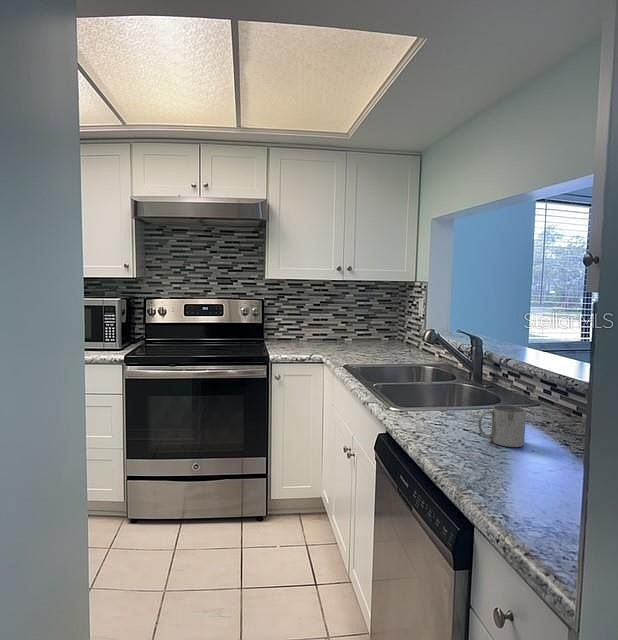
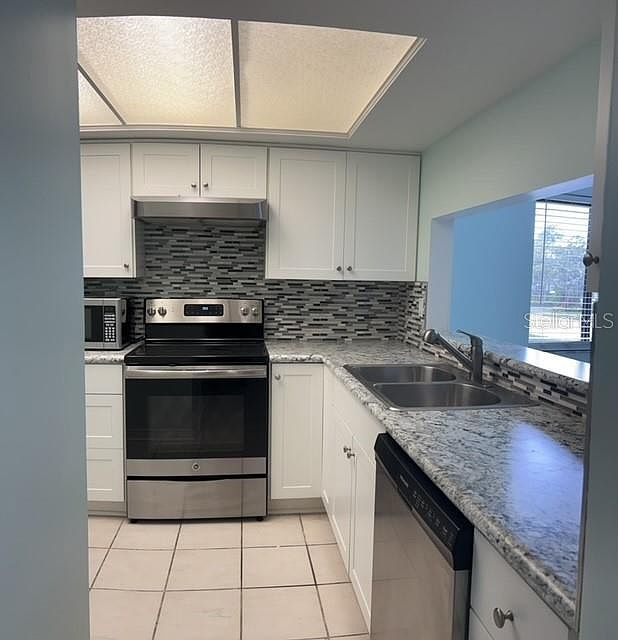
- mug (501, 425)
